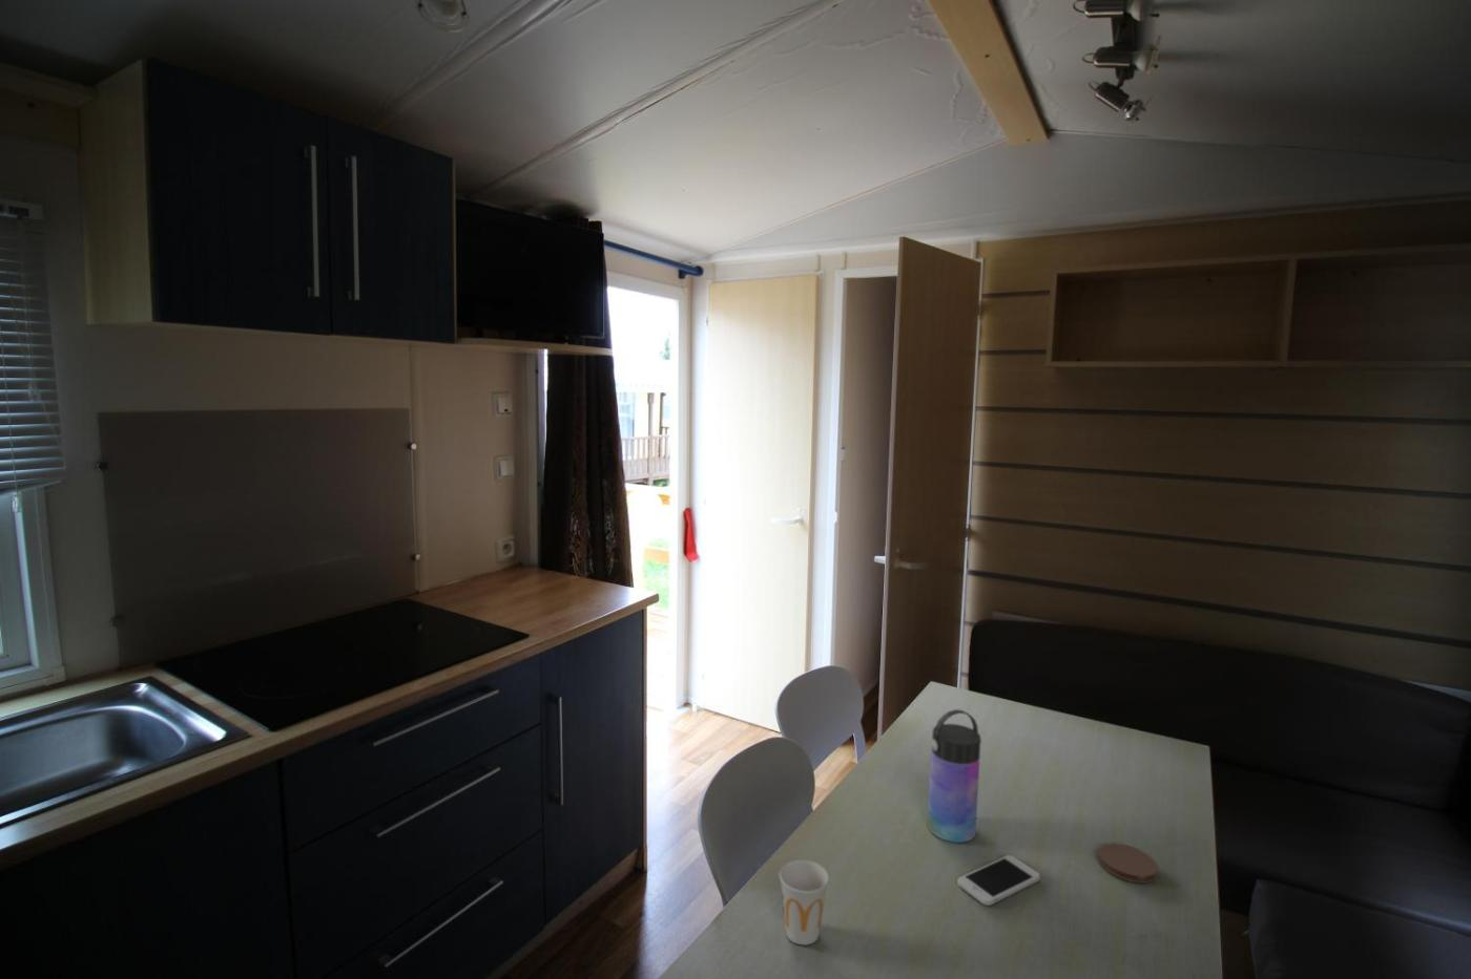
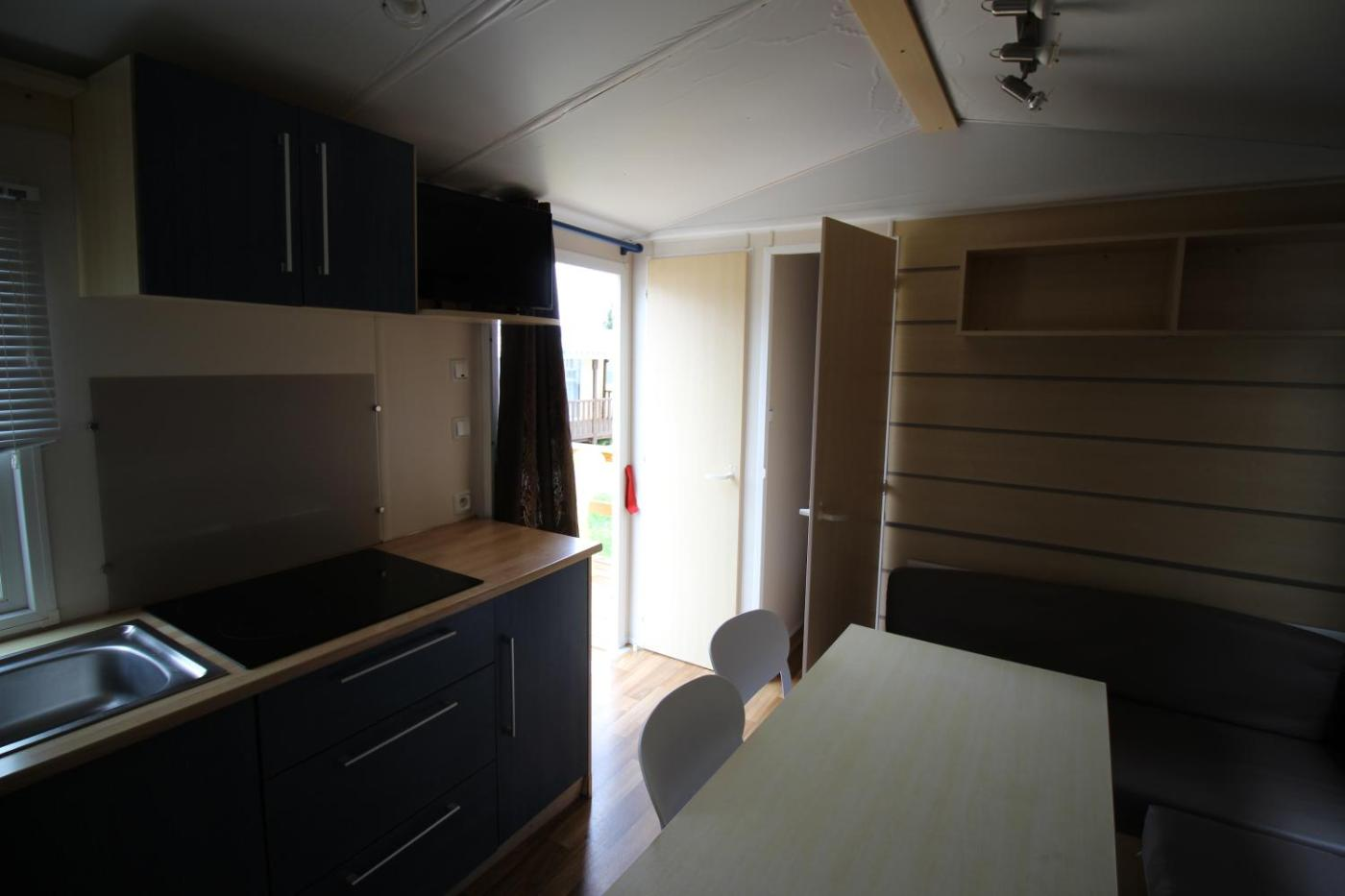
- coaster (1126, 861)
- smartphone (999, 878)
- water bottle (954, 770)
- cup (803, 904)
